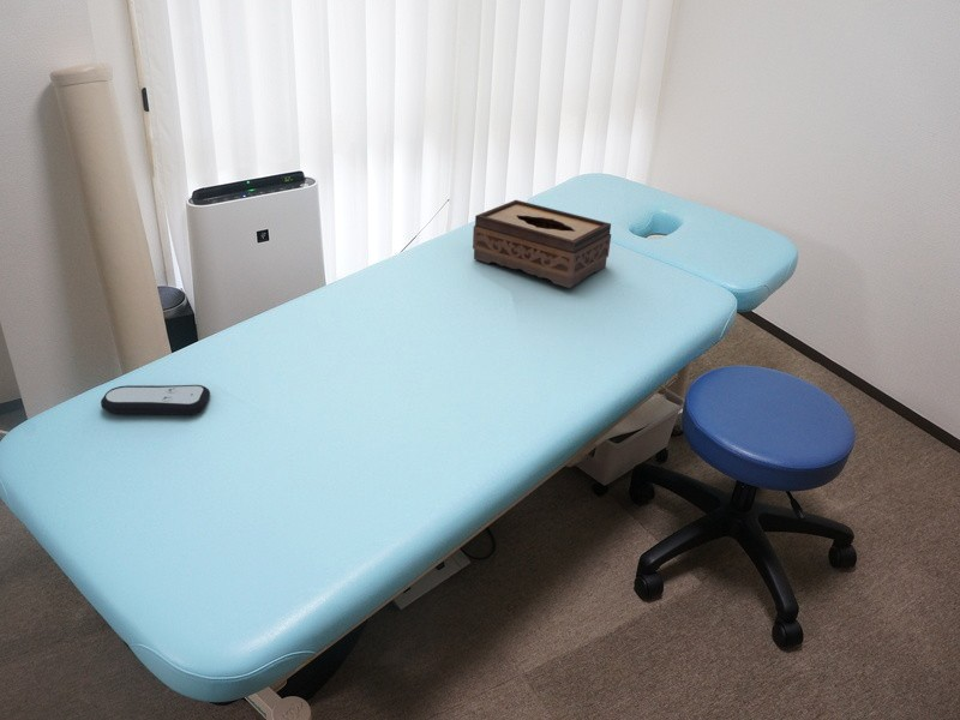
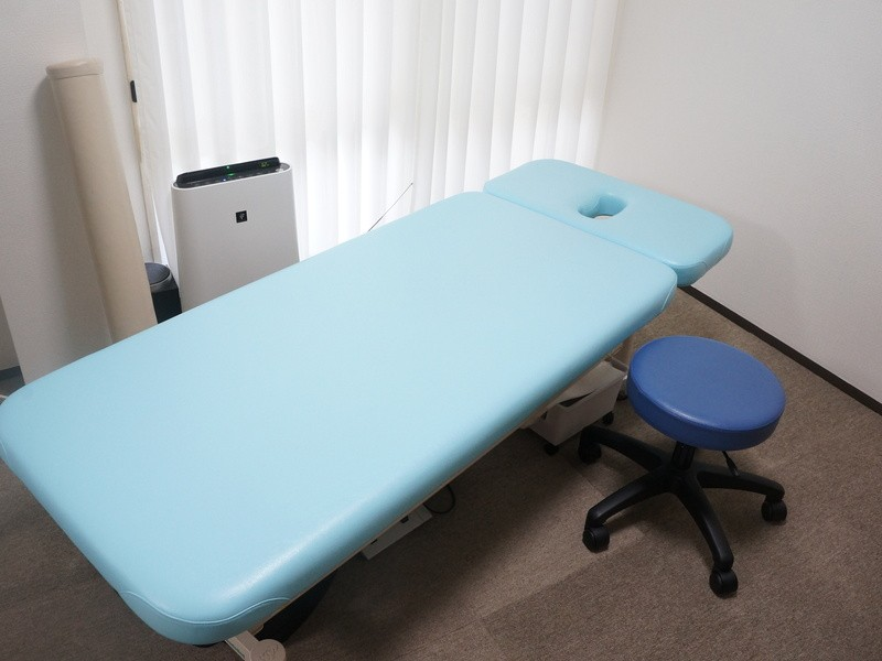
- remote control (155, 398)
- tissue box (541, 241)
